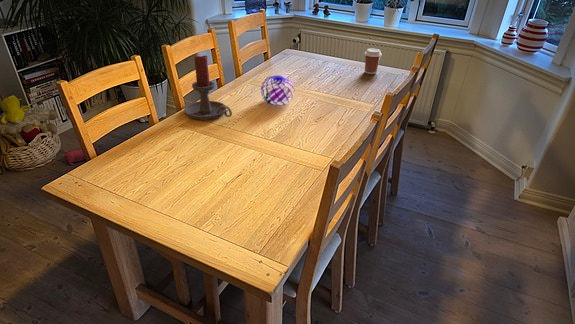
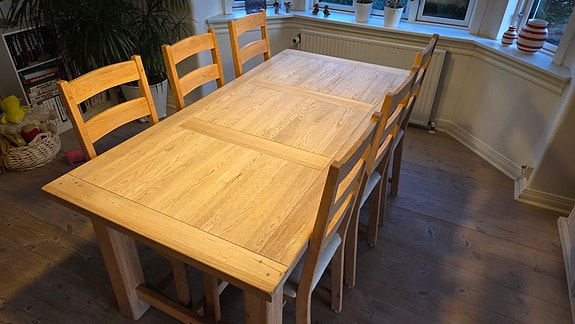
- candle holder (208, 86)
- coffee cup (372, 61)
- decorative orb (277, 90)
